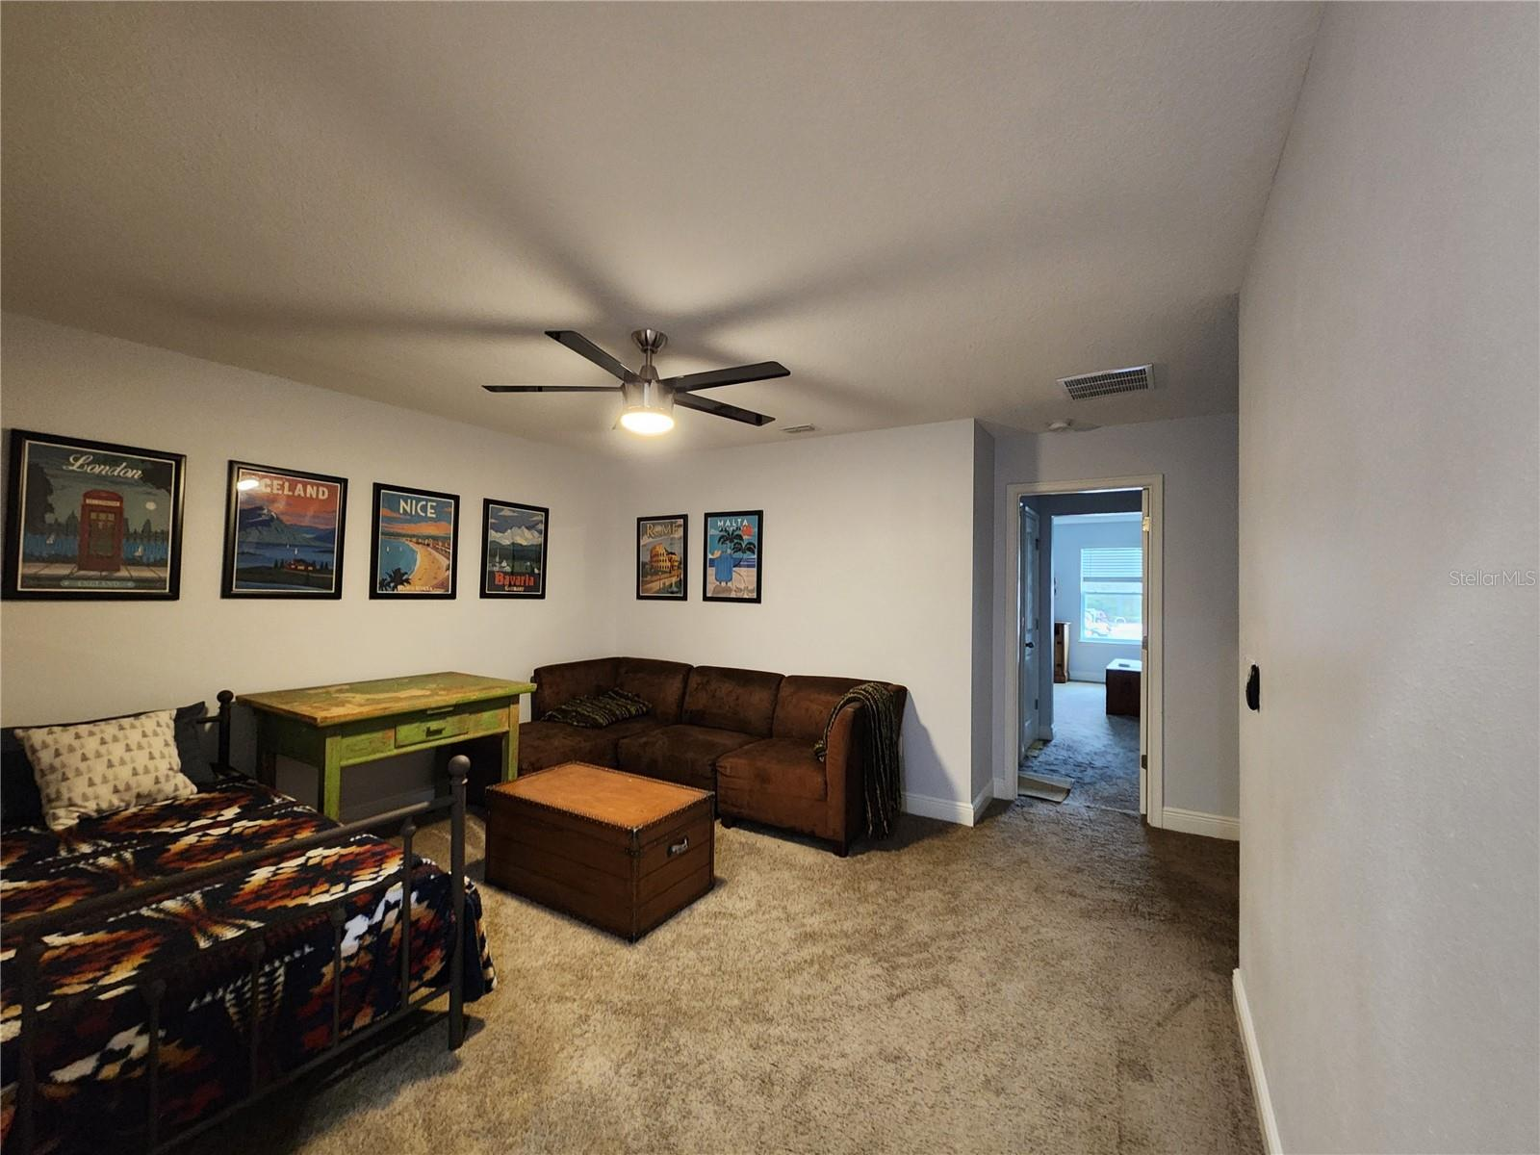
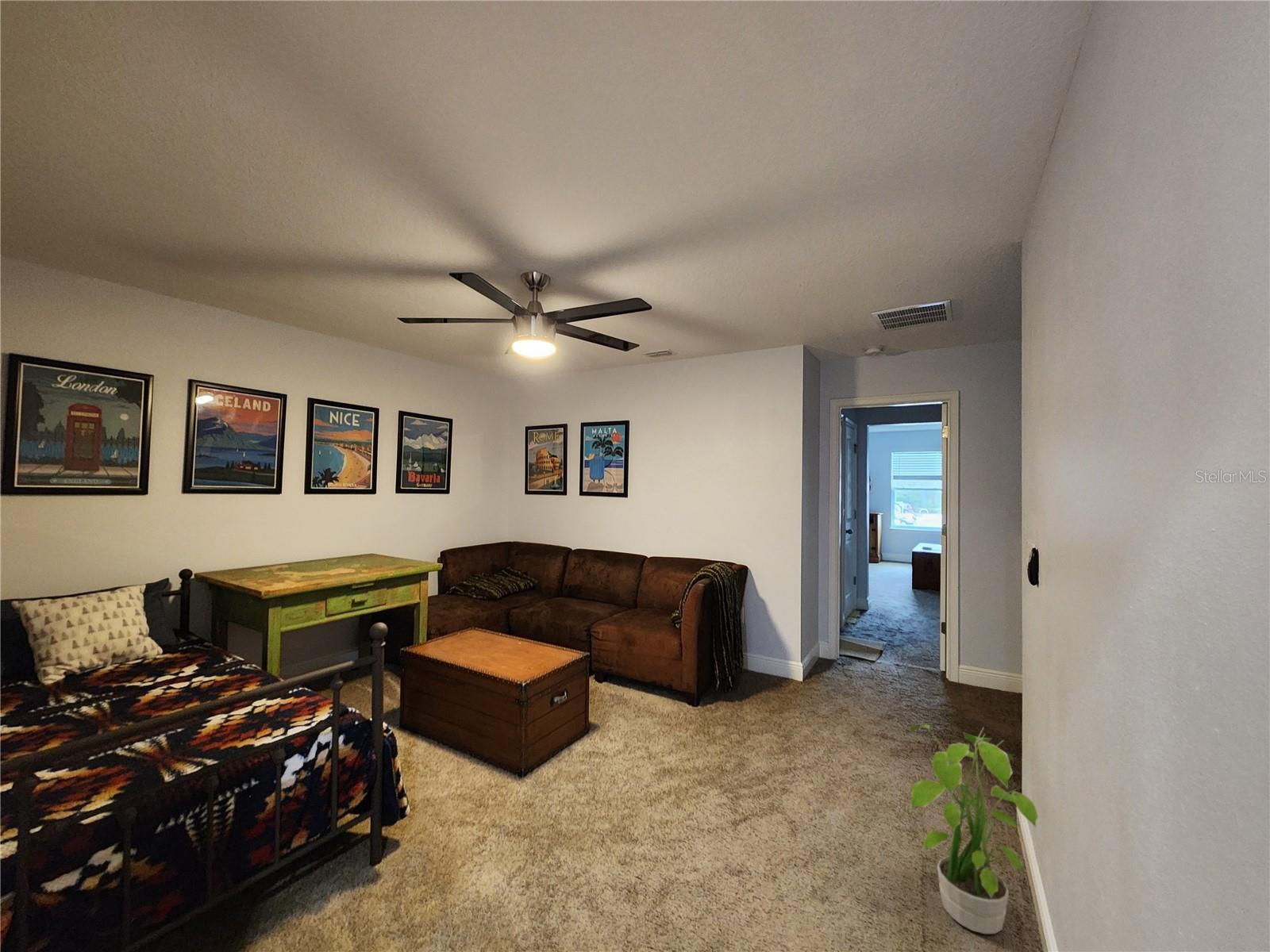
+ potted plant (967, 817)
